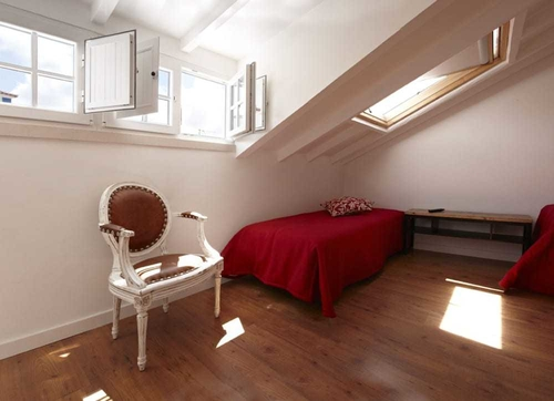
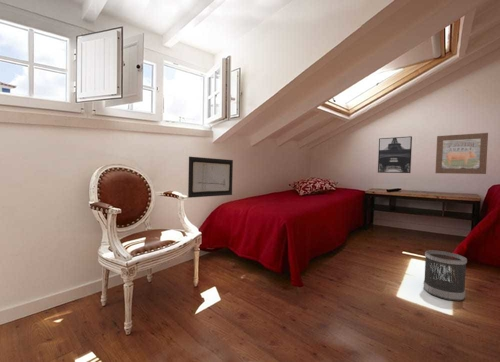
+ wastebasket (444, 273)
+ wall art (394, 155)
+ wall art (460, 154)
+ wall art (212, 177)
